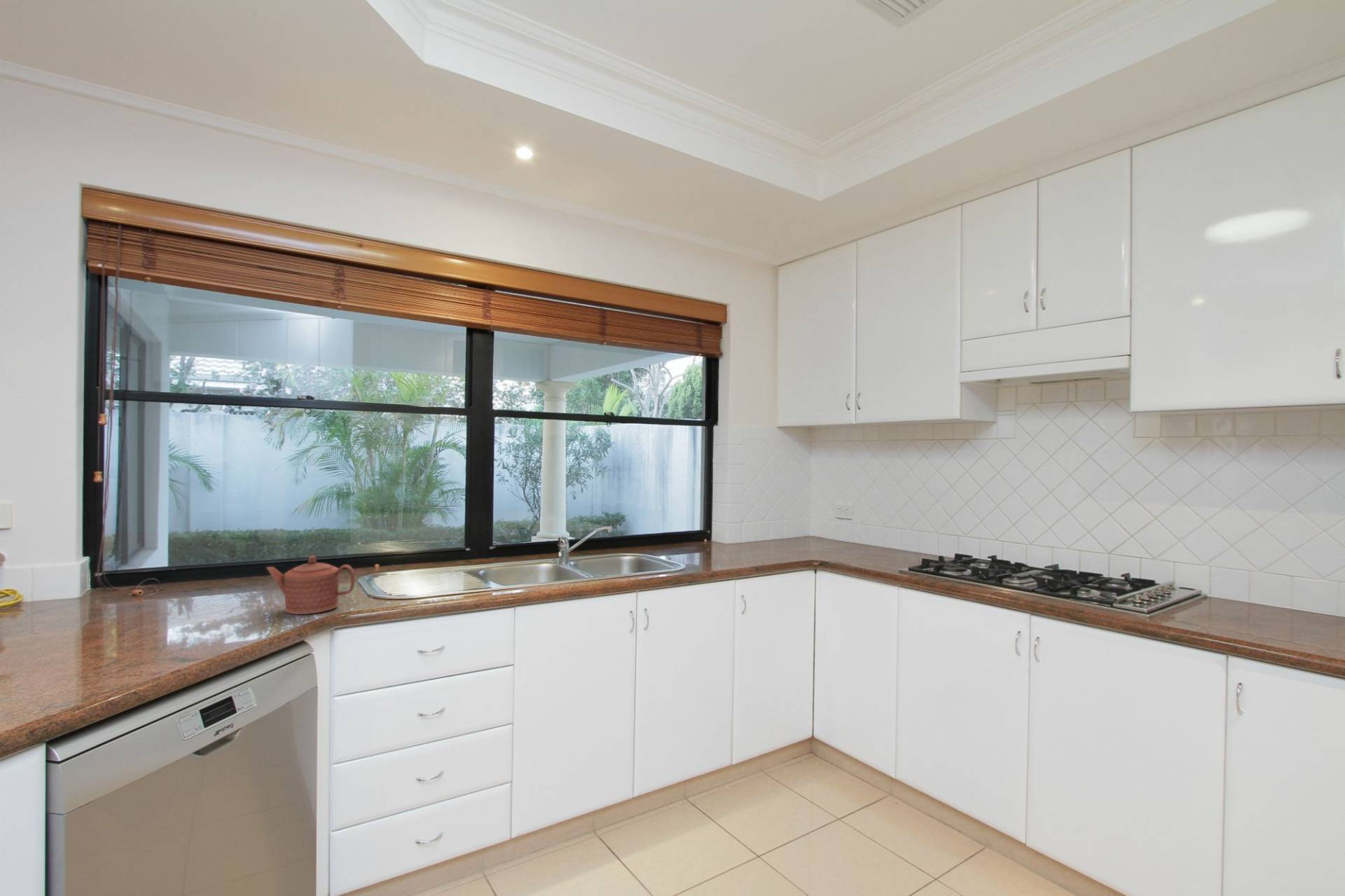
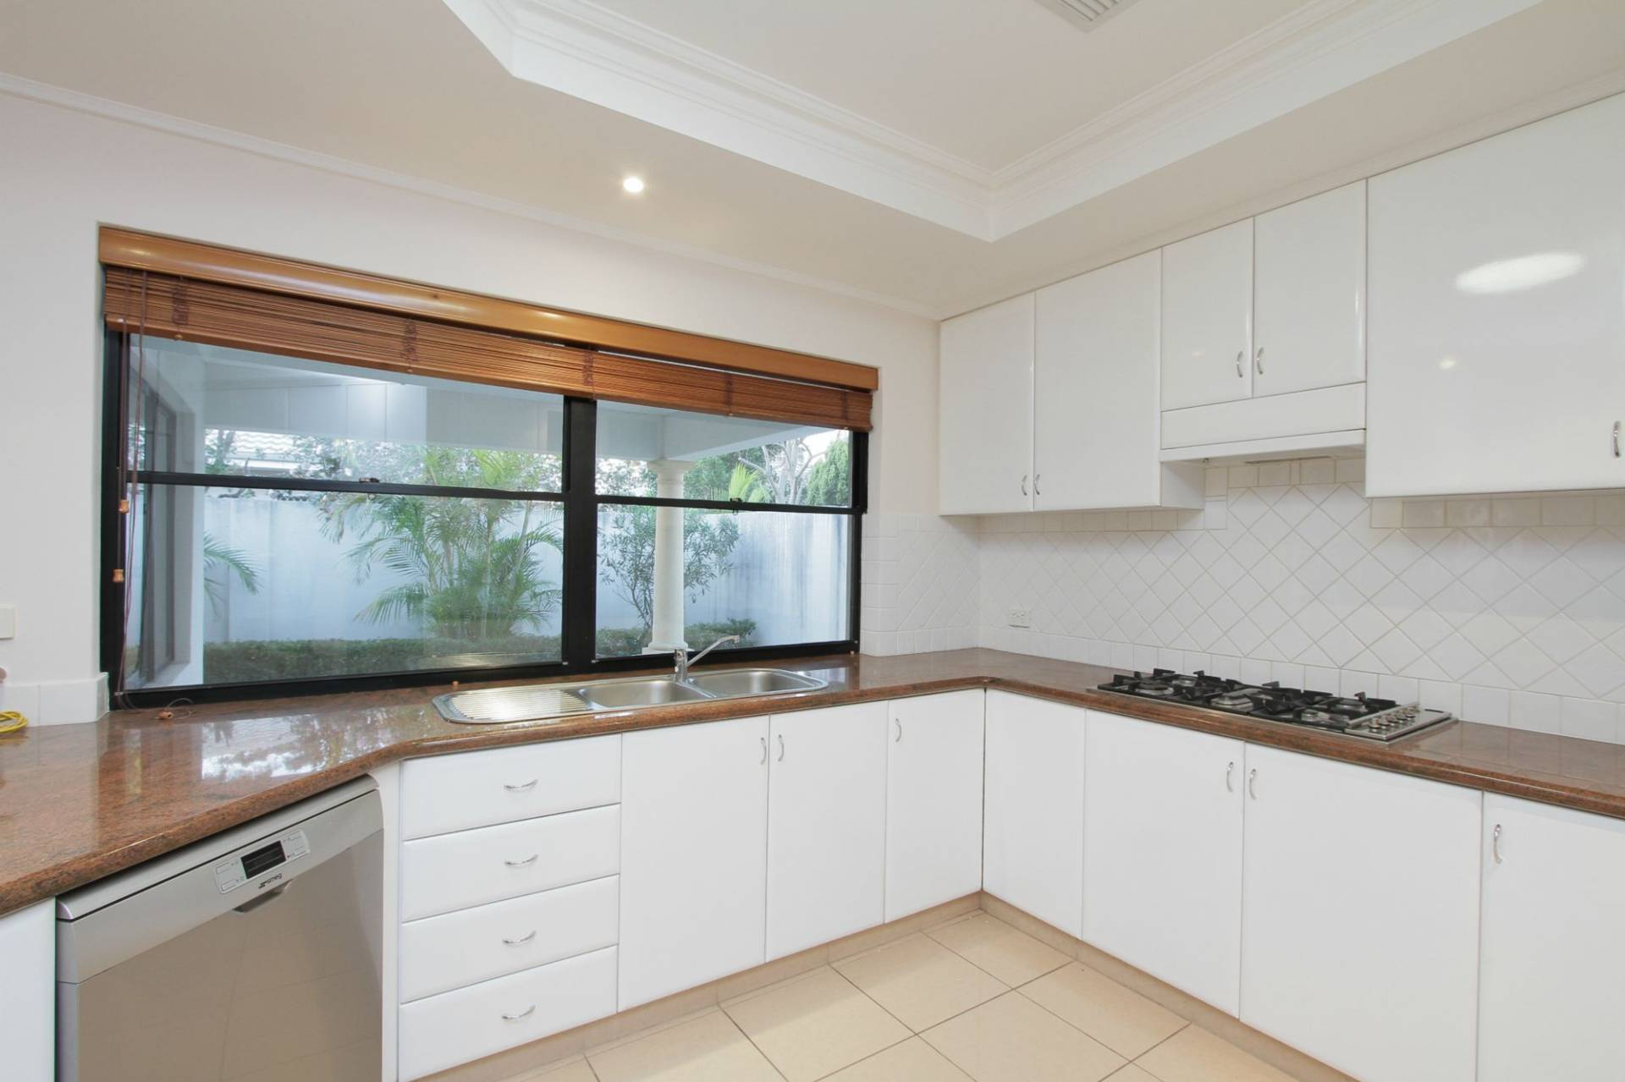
- teapot (311, 581)
